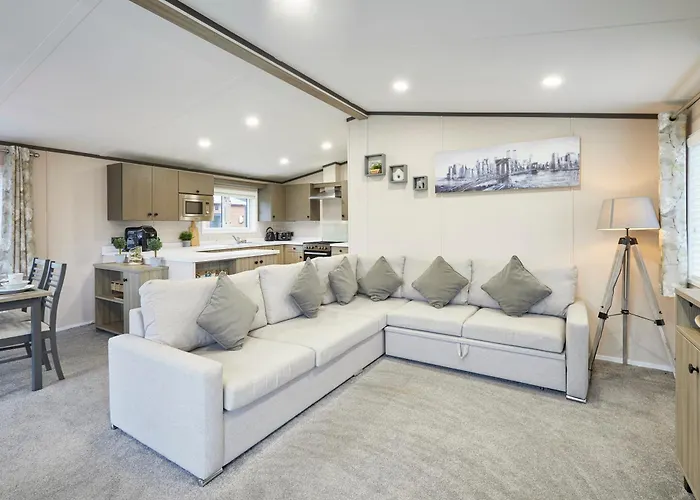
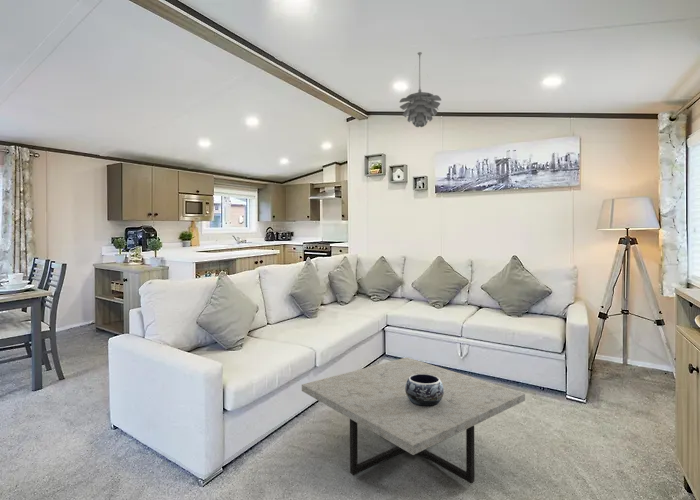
+ decorative bowl (424, 389)
+ pendant light (420, 89)
+ coffee table (409, 418)
